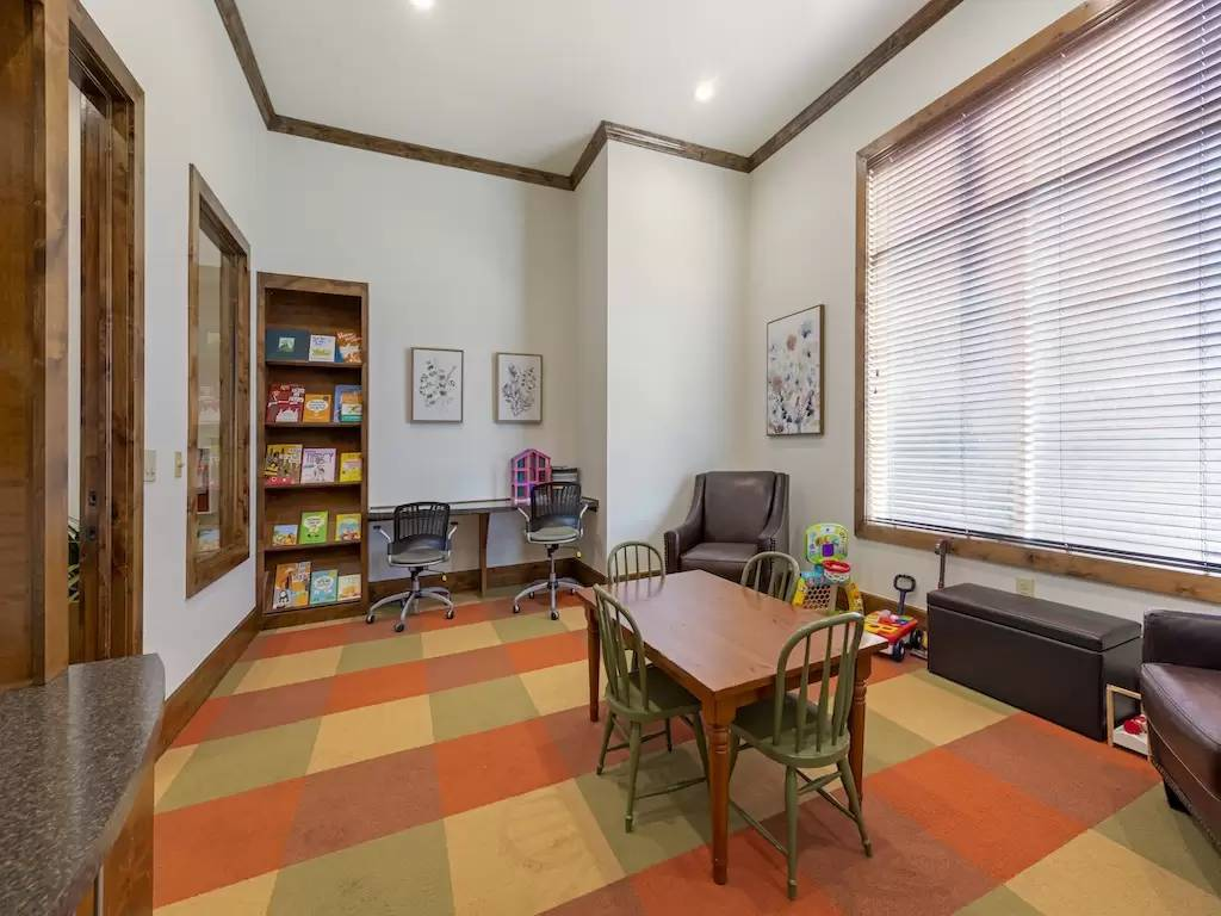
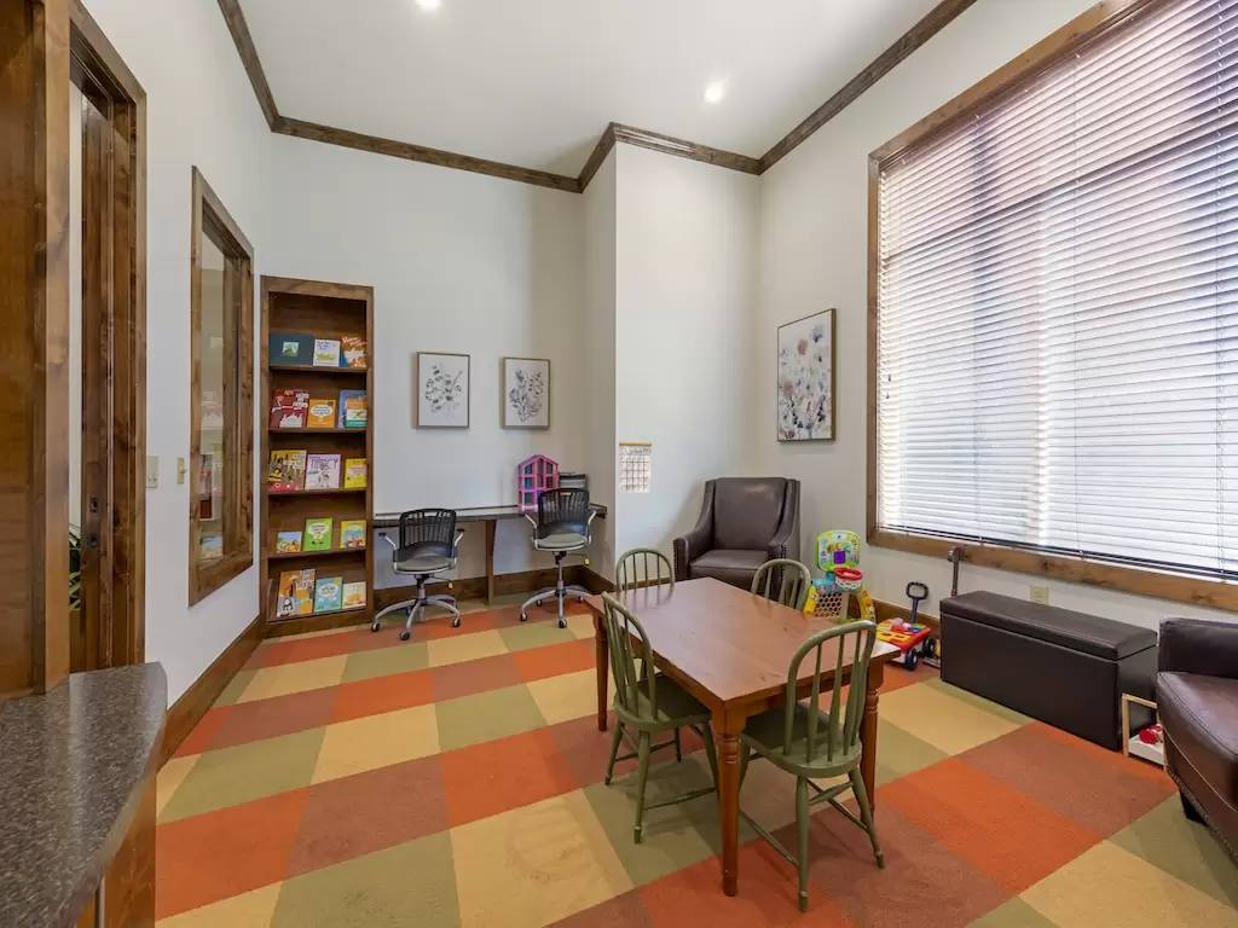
+ calendar (635, 462)
